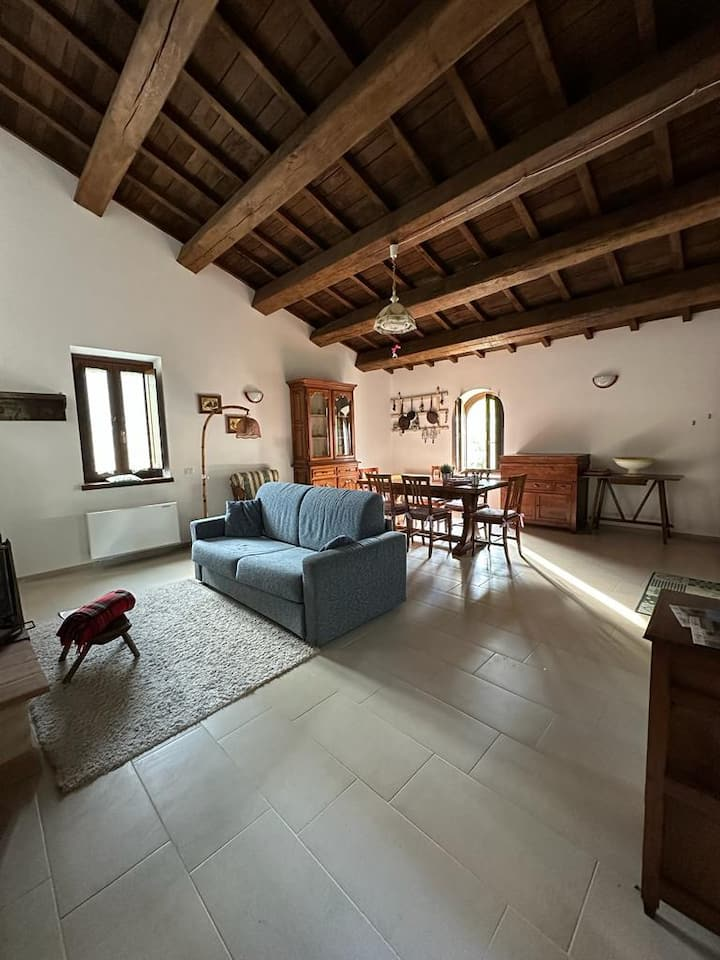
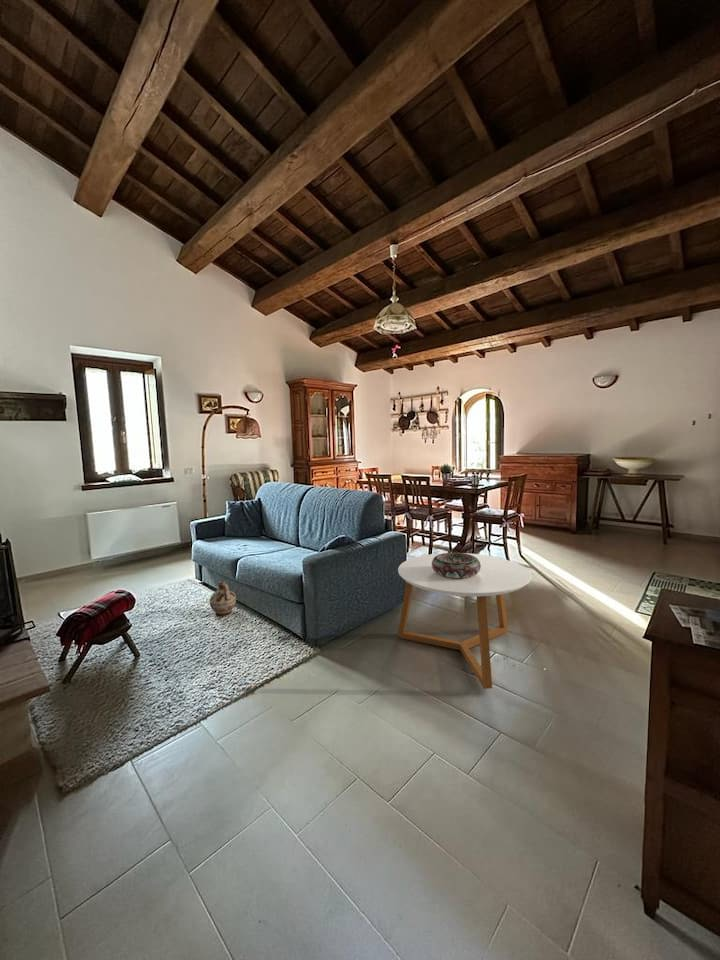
+ ceramic jug (222, 597)
+ decorative bowl (455, 564)
+ coffee table (477, 609)
